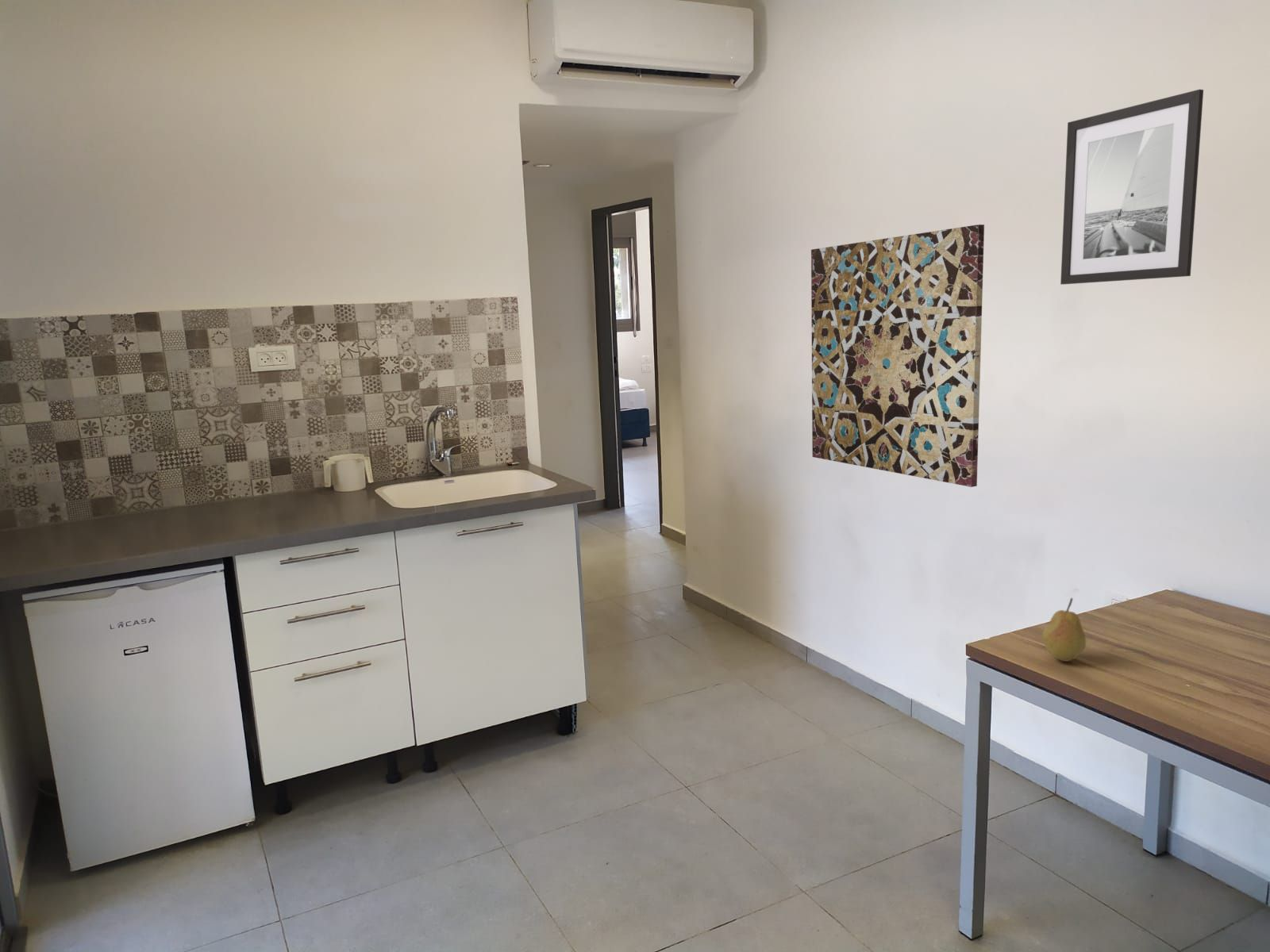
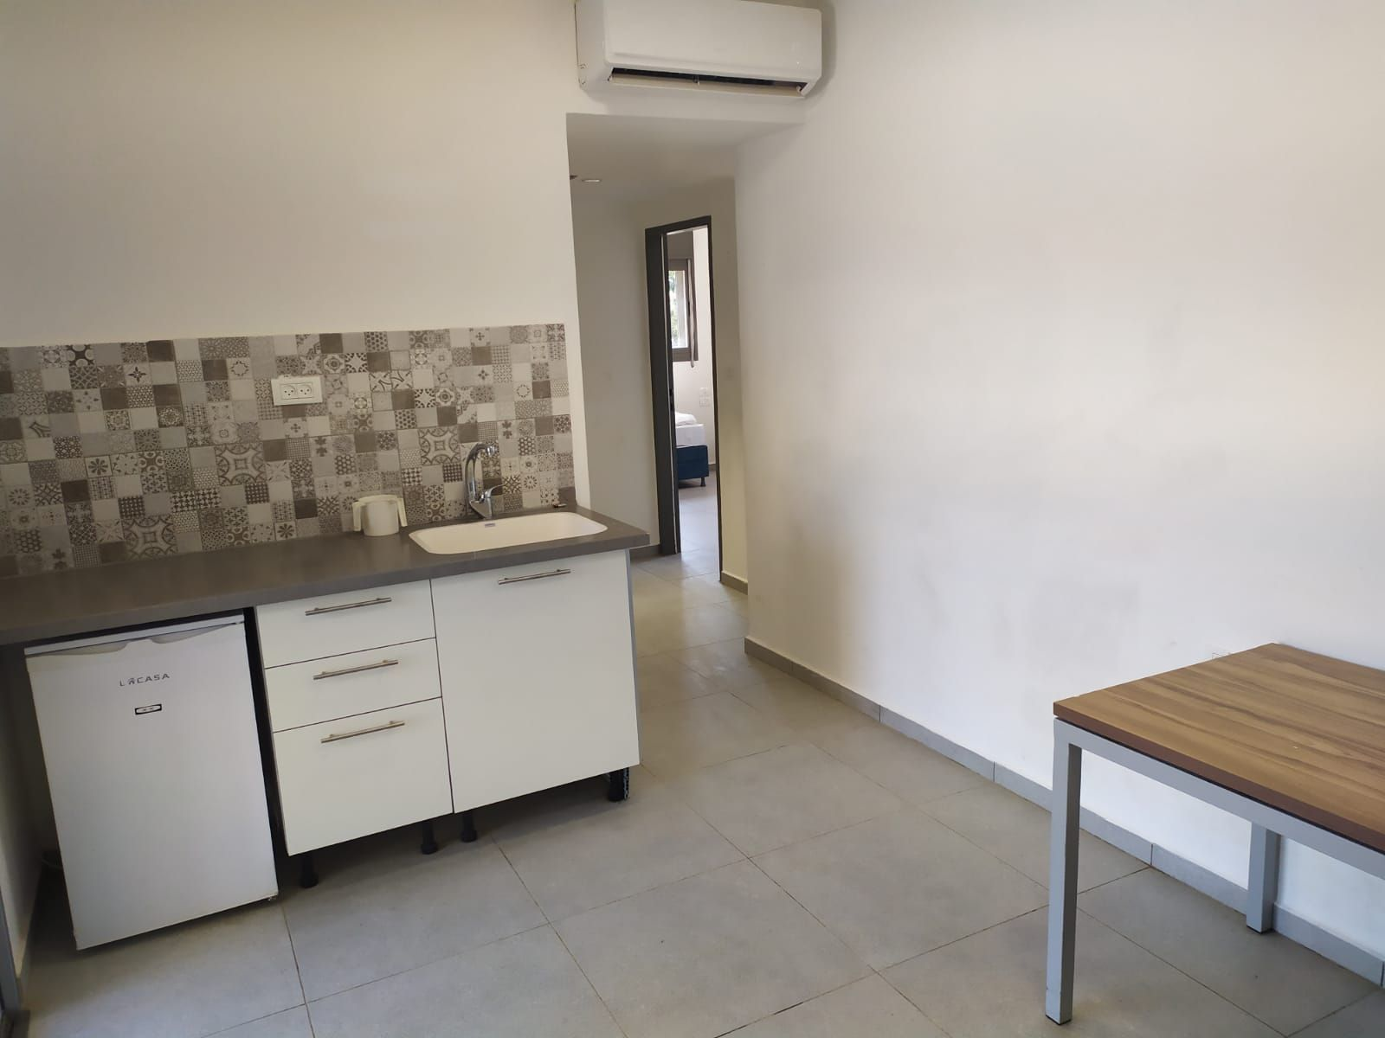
- wall art (887, 356)
- wall art (1126, 195)
- fruit (1064, 631)
